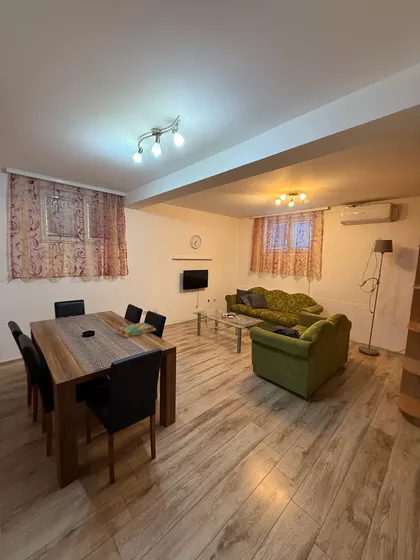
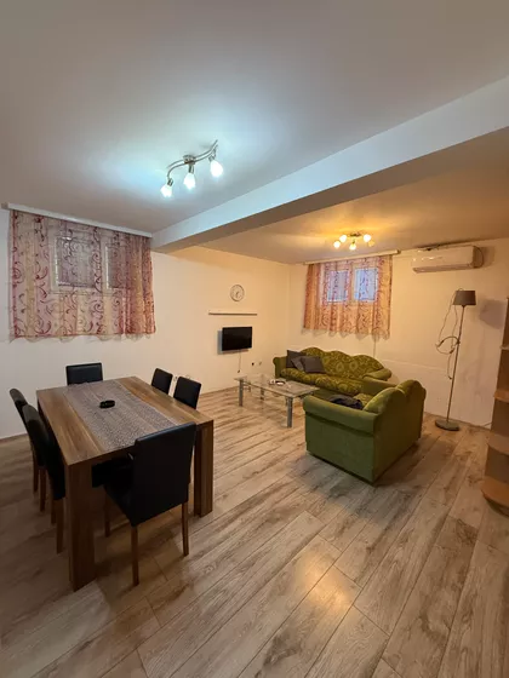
- board game (136, 329)
